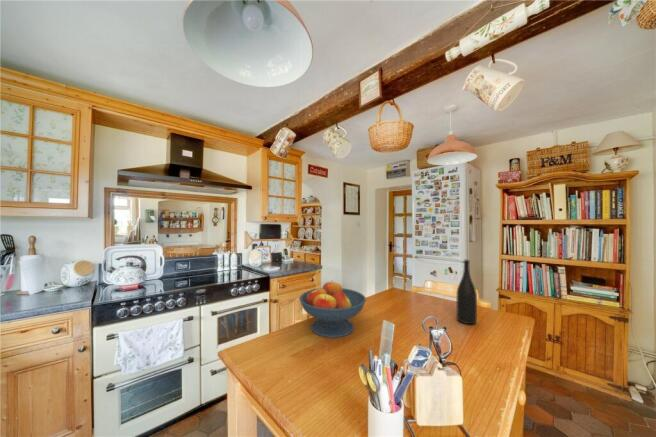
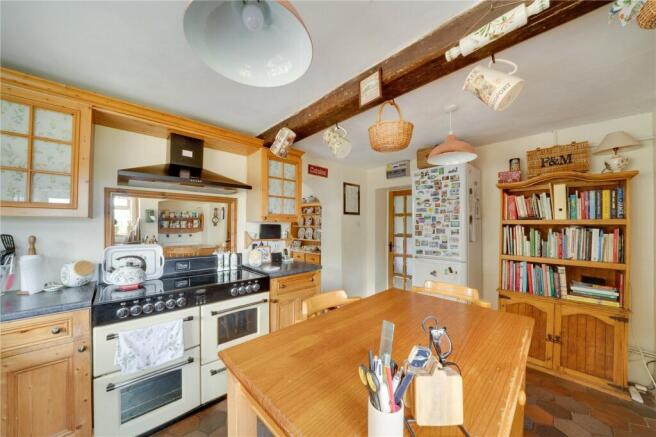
- fruit bowl (332, 306)
- wine bottle (466, 291)
